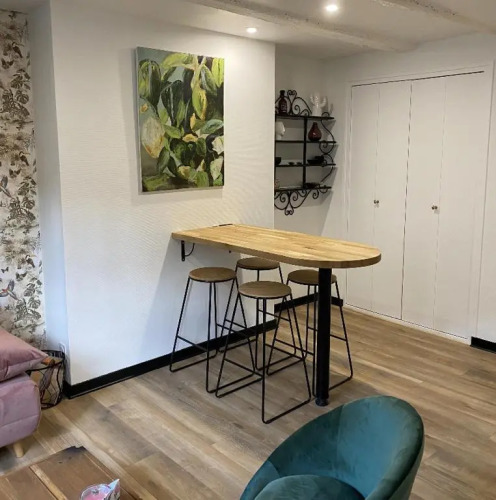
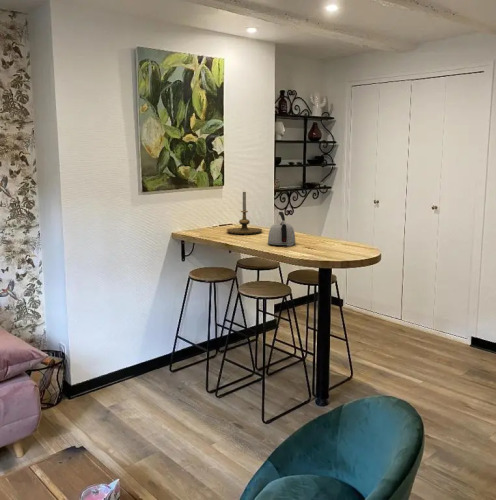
+ kettle (281, 228)
+ candle holder (244, 211)
